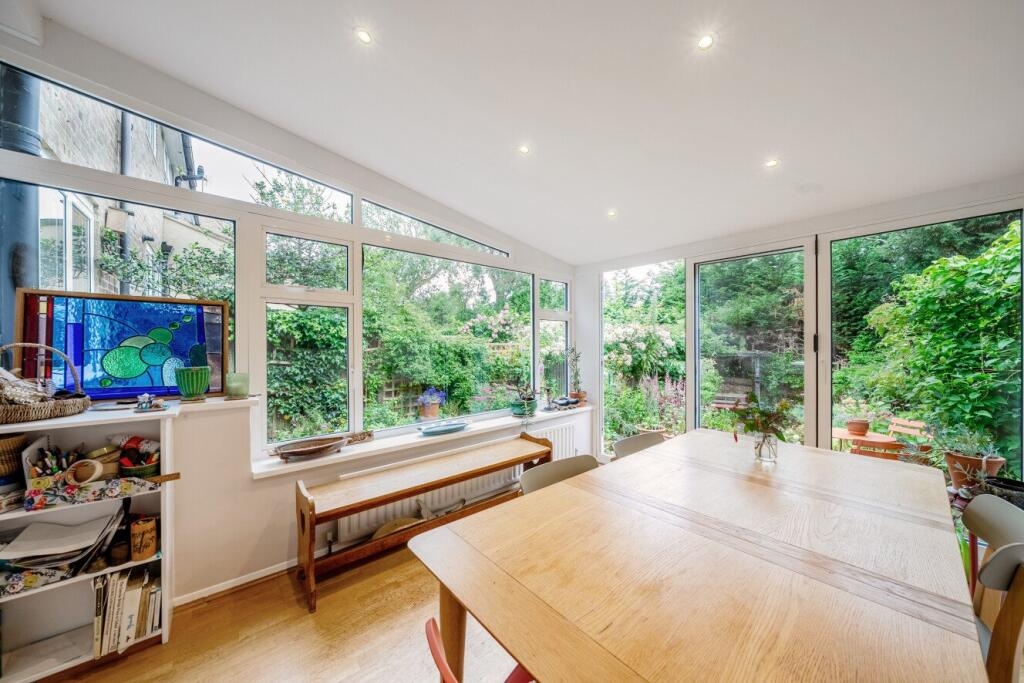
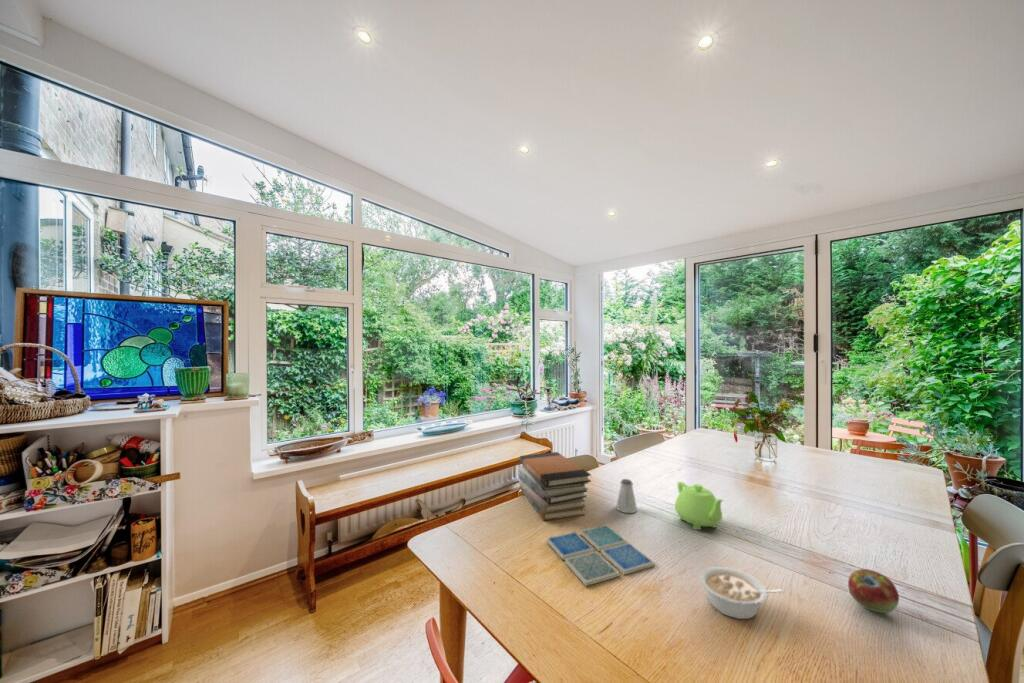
+ legume (734, 592)
+ book stack (551, 482)
+ saltshaker (626, 494)
+ fruit (872, 591)
+ teapot (699, 504)
+ drink coaster (596, 551)
